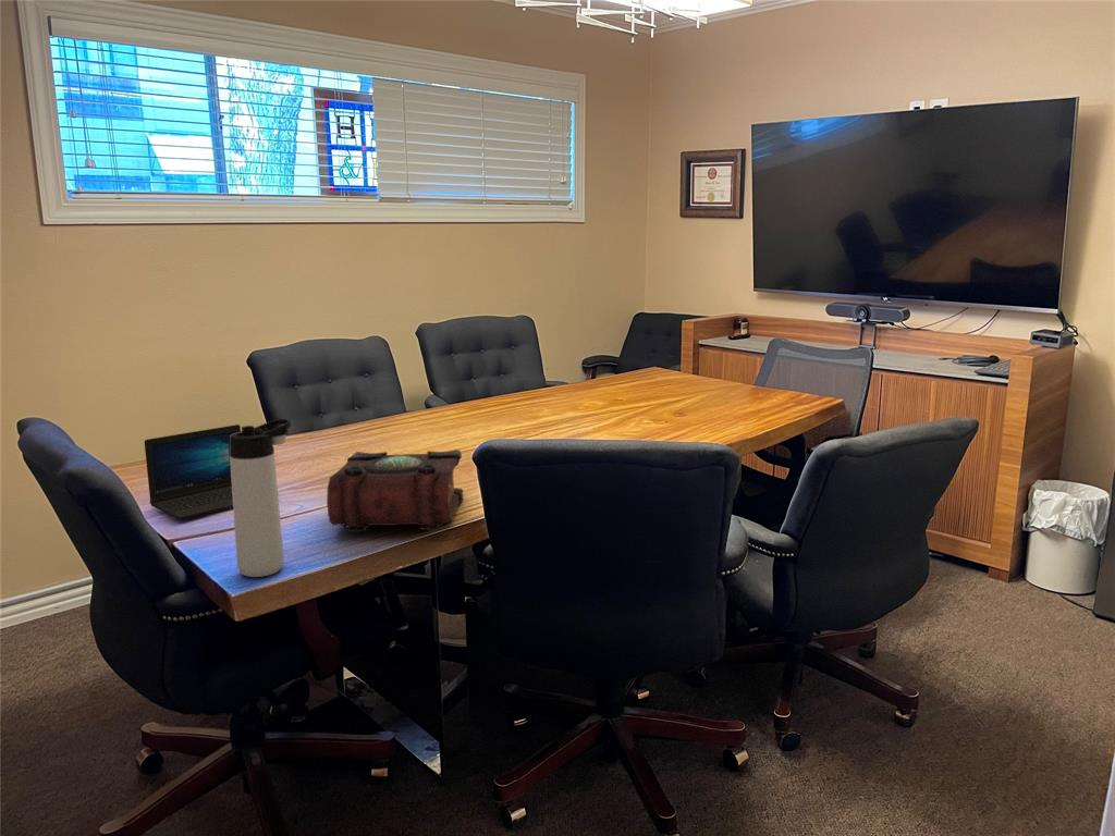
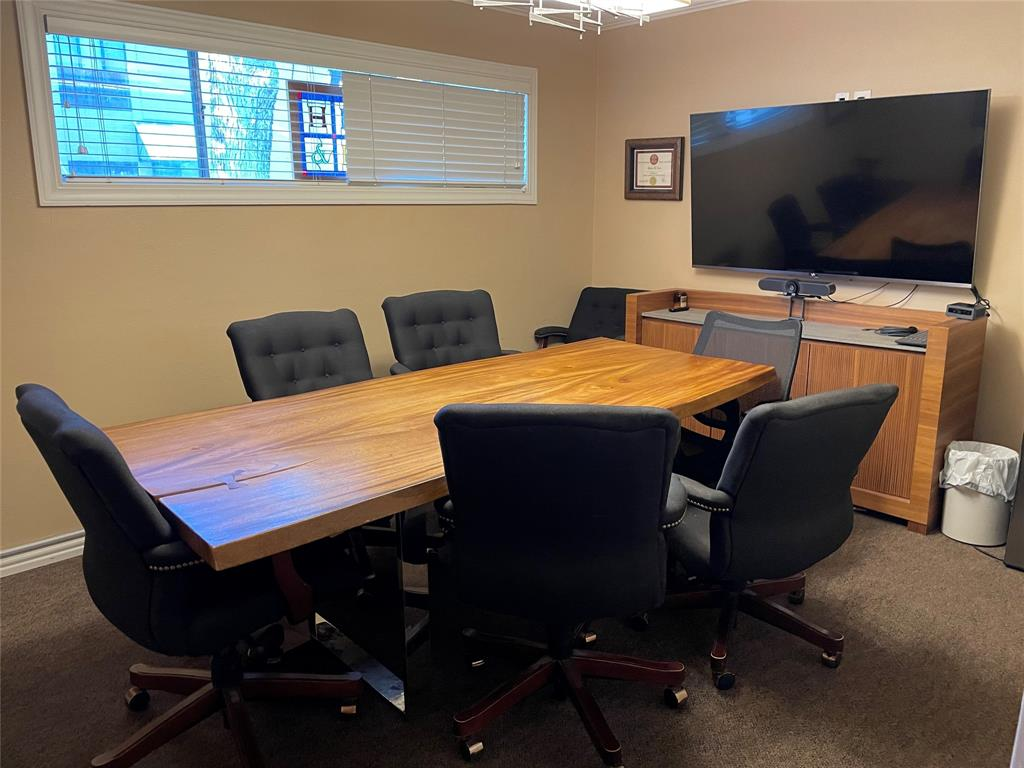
- book (399, 487)
- laptop (210, 469)
- thermos bottle (265, 496)
